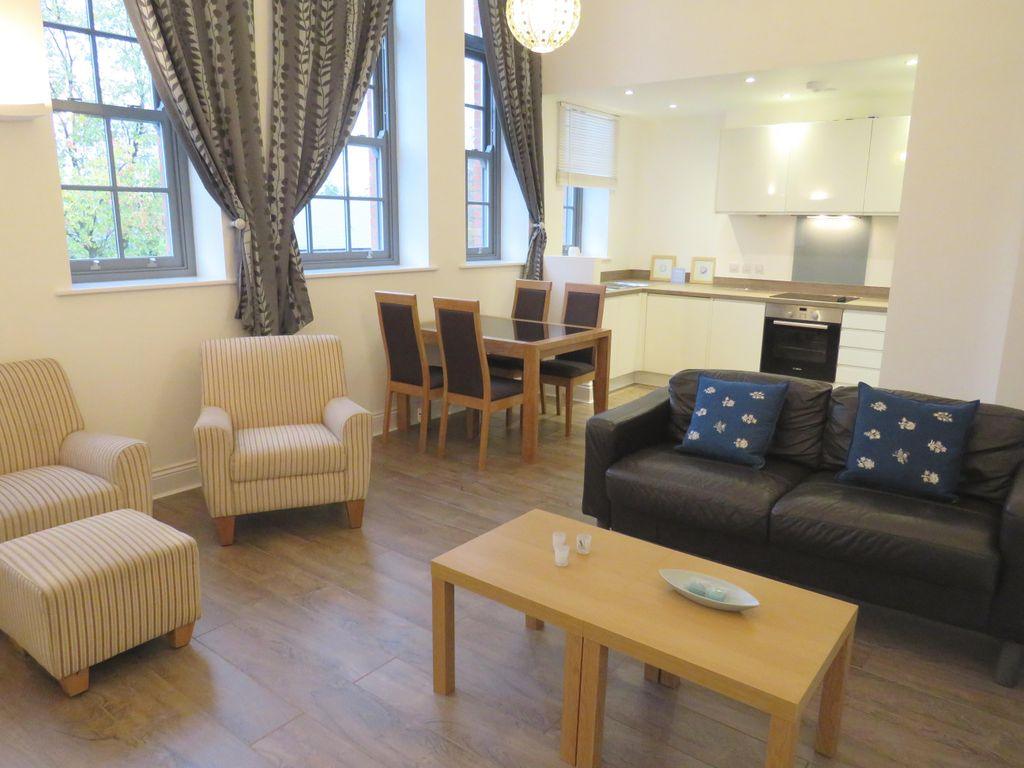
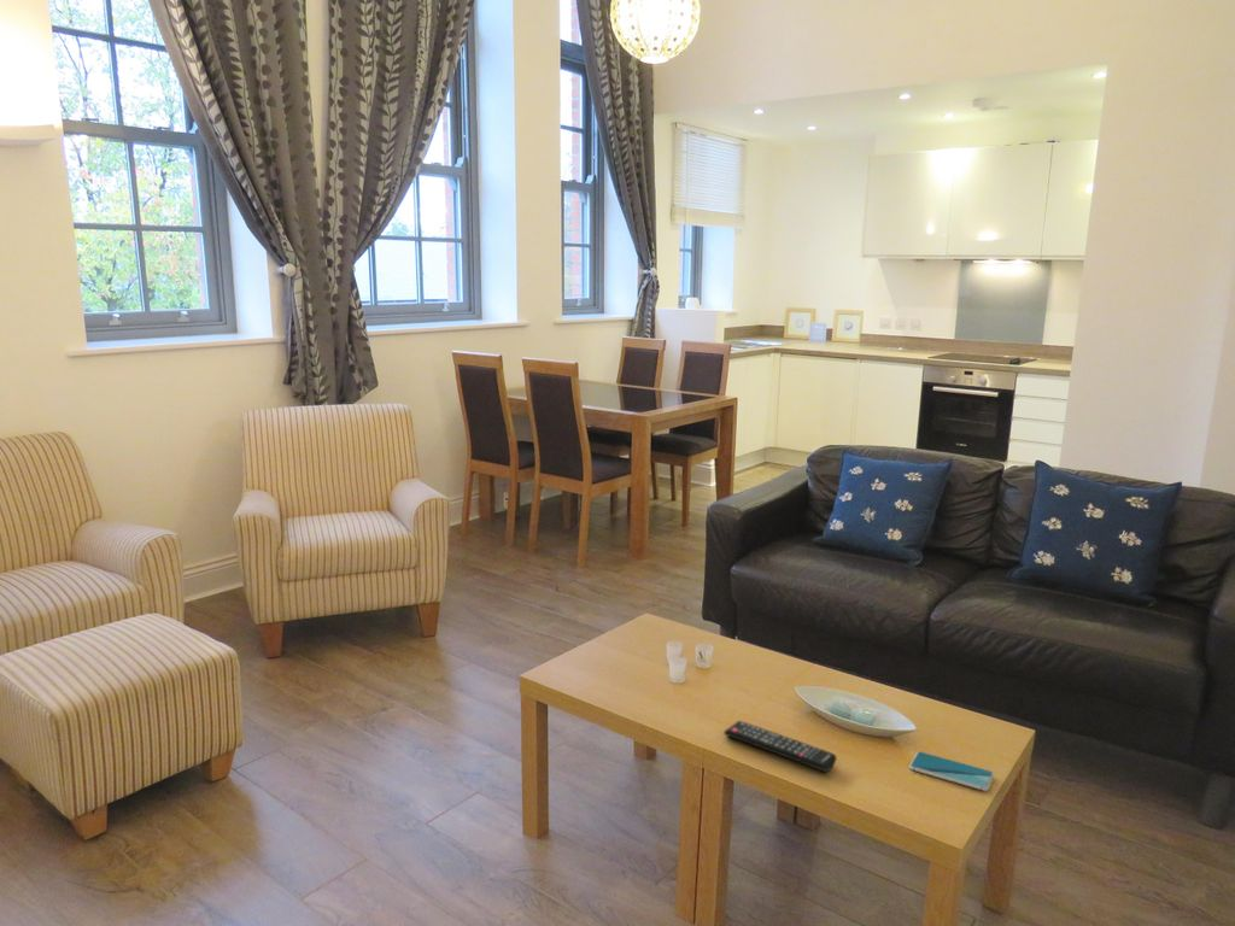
+ remote control (778, 745)
+ smartphone (950, 770)
